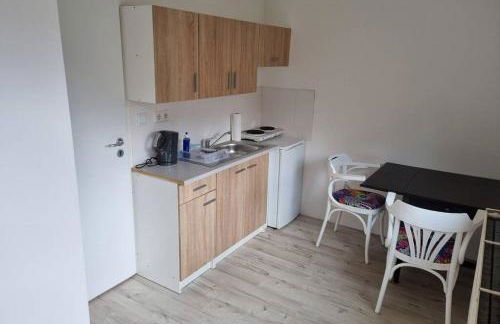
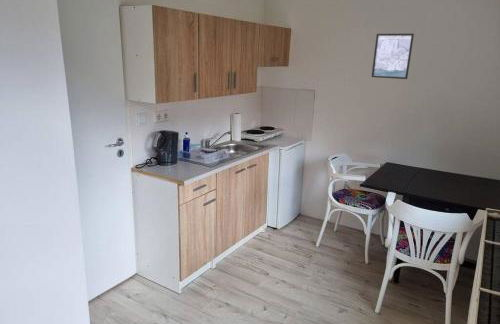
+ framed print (391, 56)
